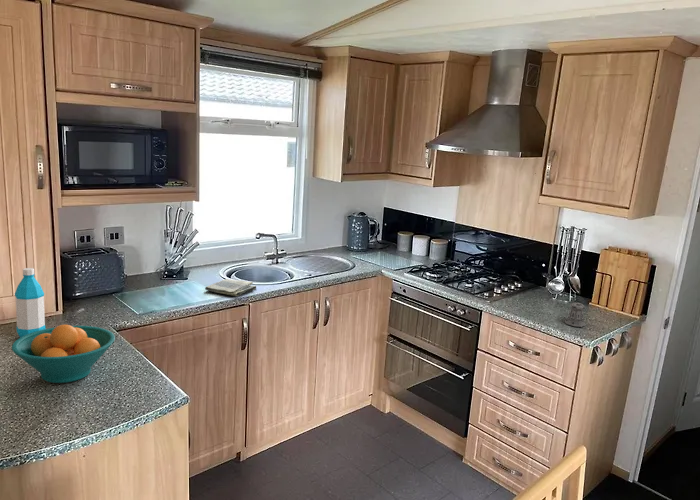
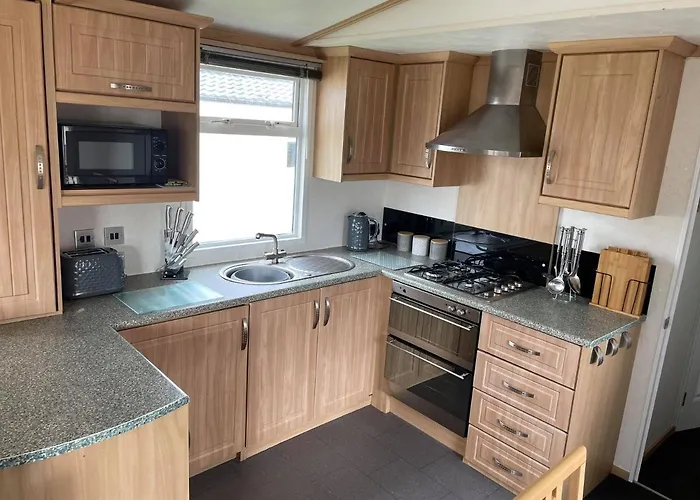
- fruit bowl (65, 350)
- dish towel (231, 286)
- water bottle (30, 303)
- pepper shaker (576, 312)
